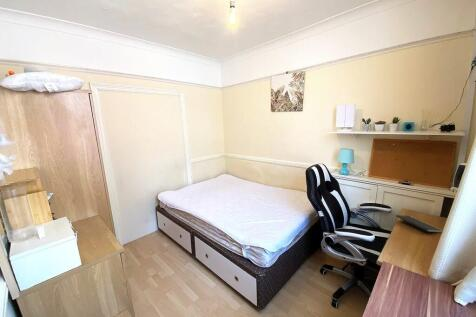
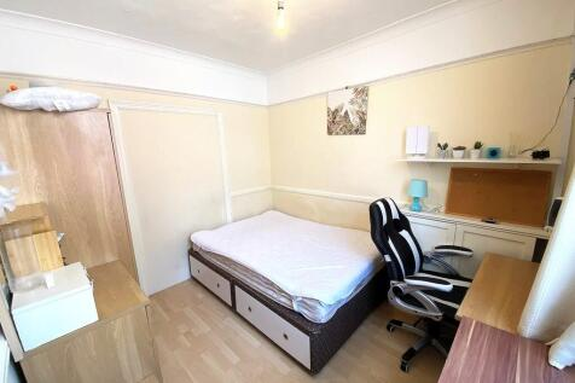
- notepad (418, 223)
